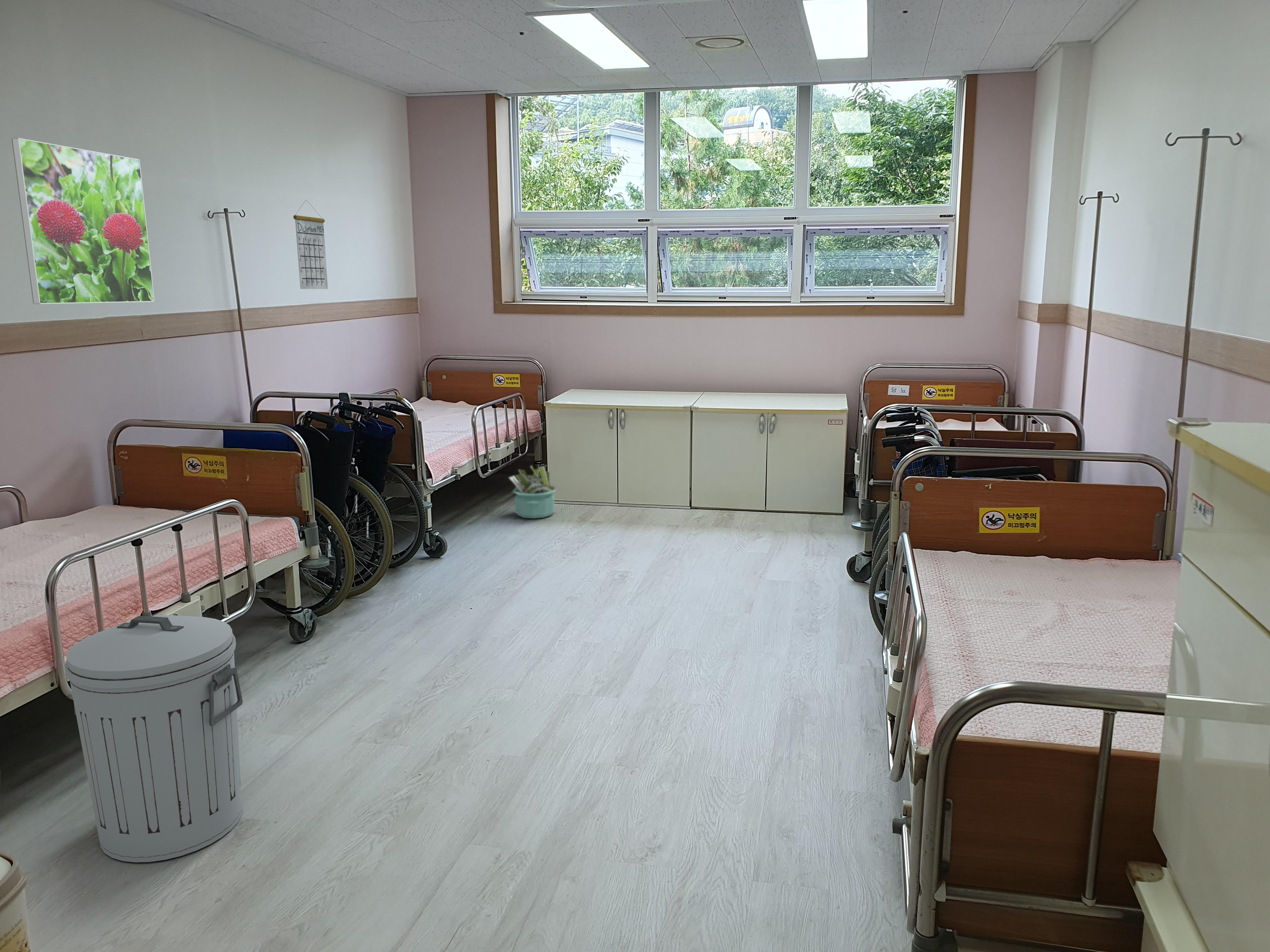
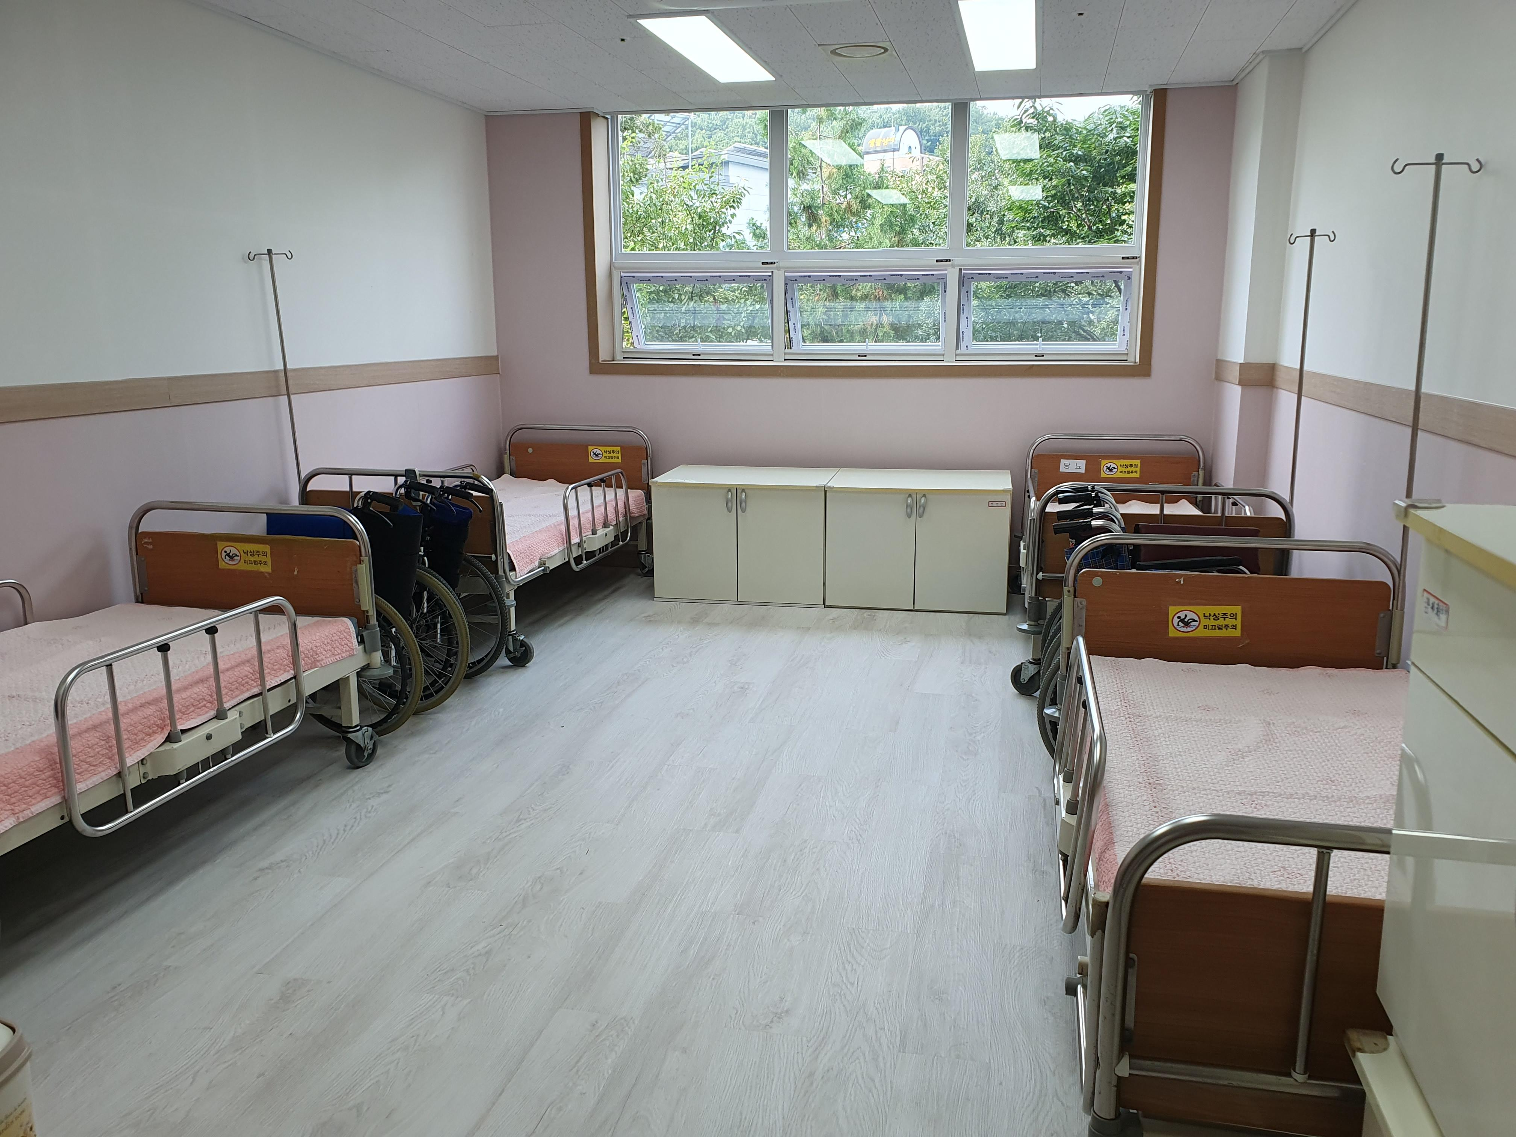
- decorative plant (536, 490)
- calendar (311, 245)
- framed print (89, 227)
- trash can (161, 723)
